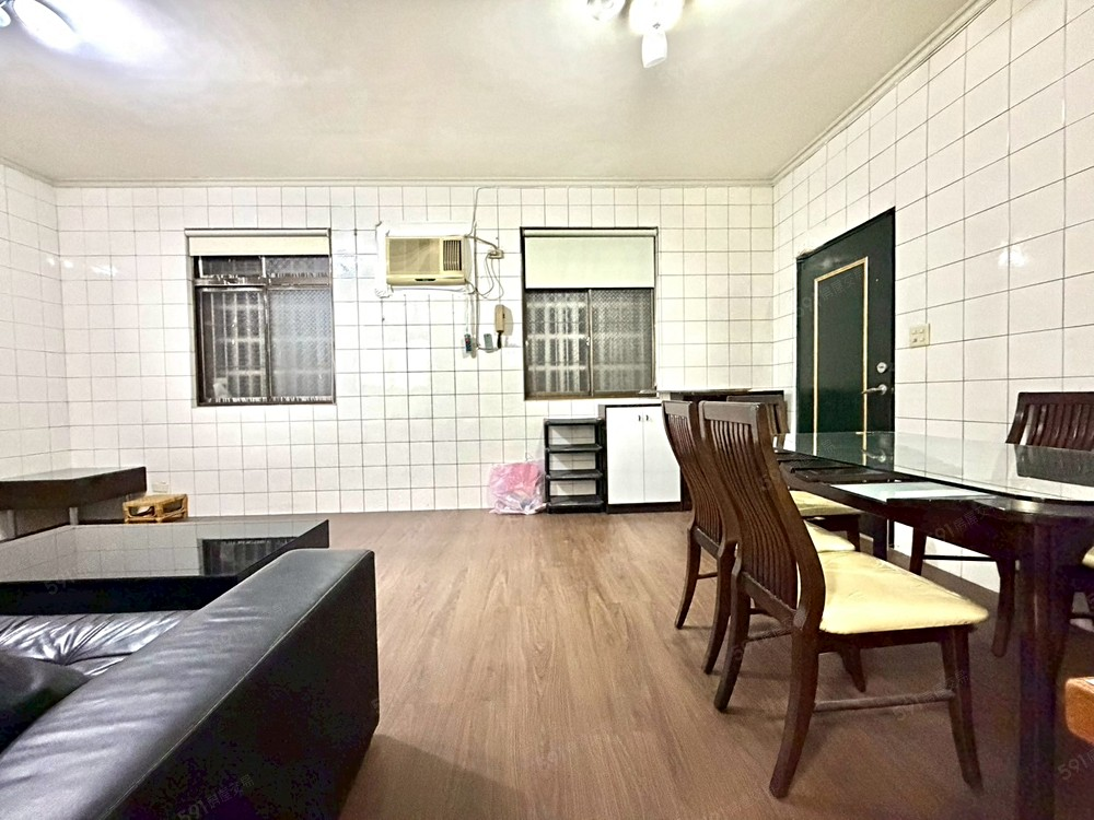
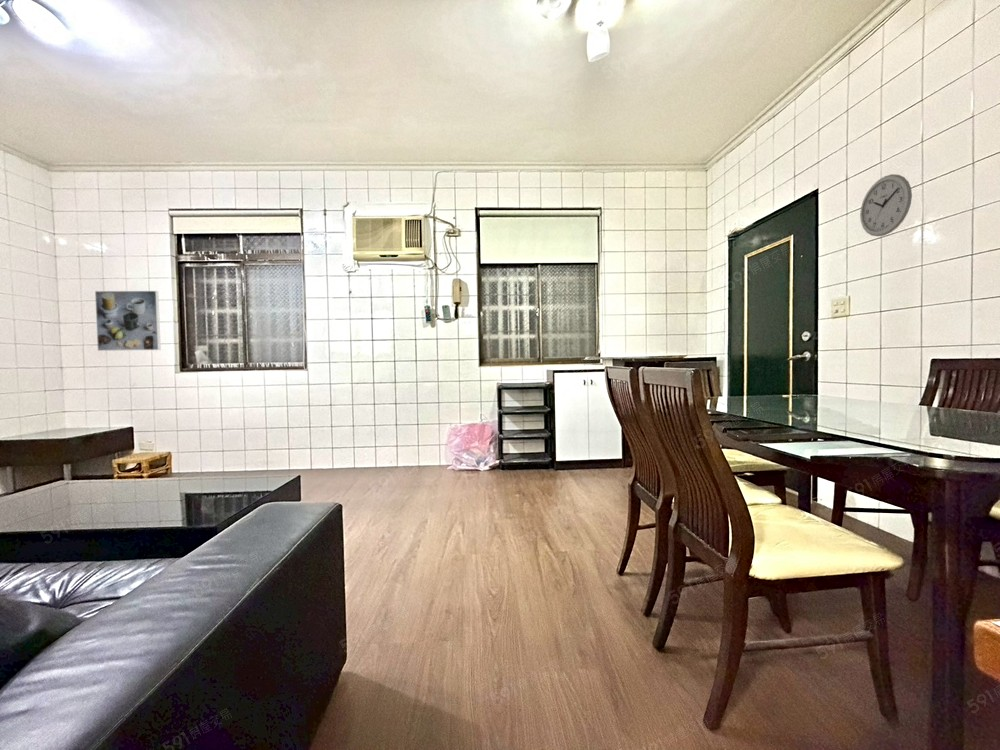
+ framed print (128, 320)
+ wall clock (883, 206)
